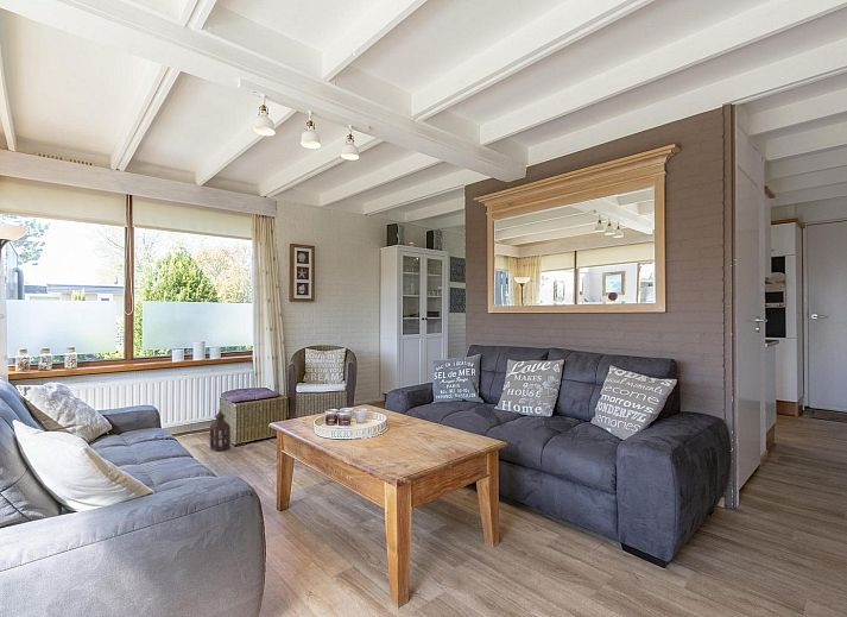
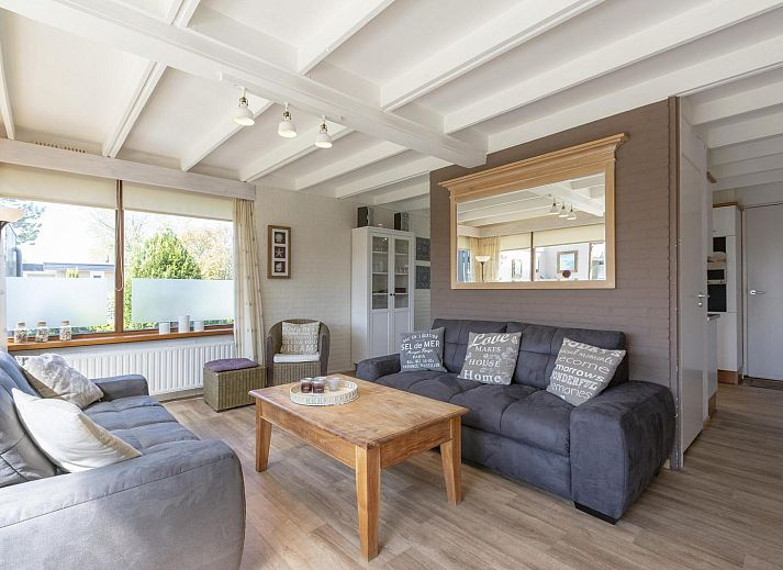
- lantern (220, 428)
